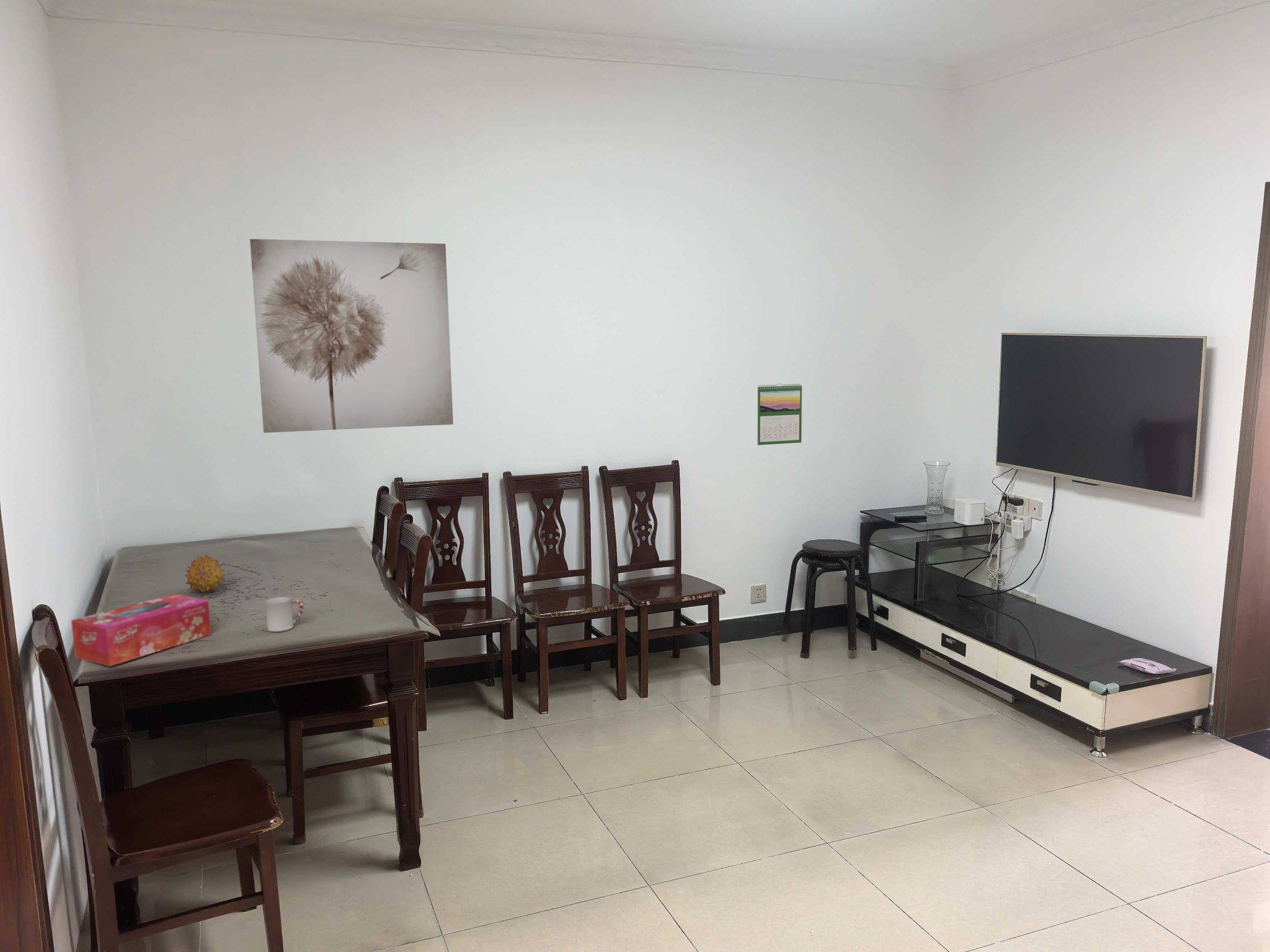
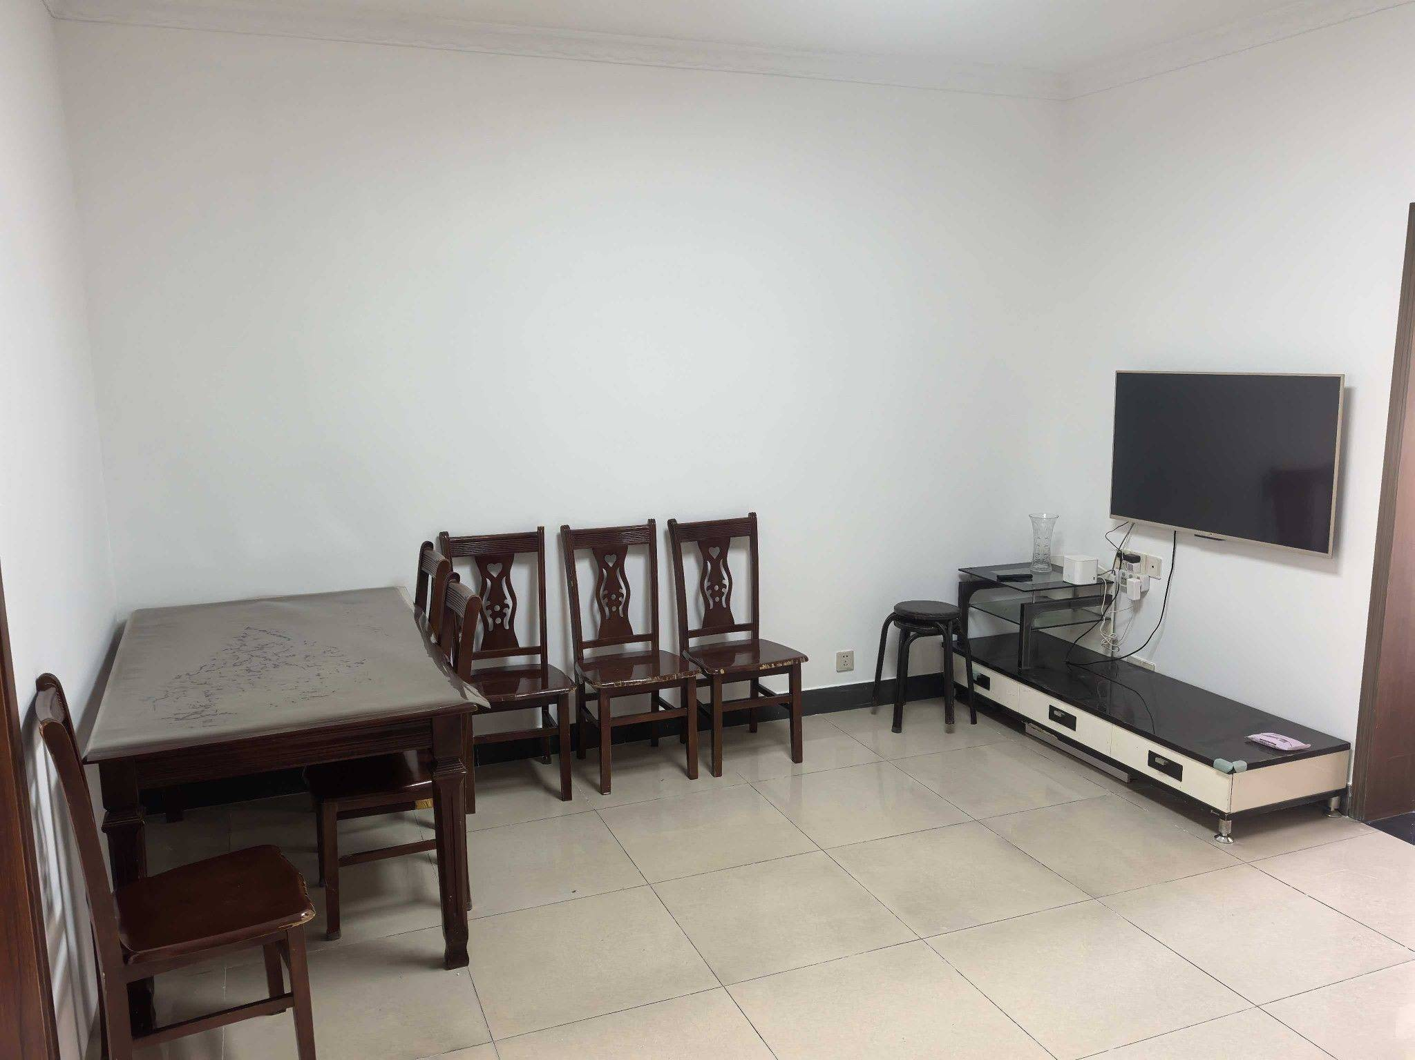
- tissue box (143, 628)
- fruit (205, 573)
- cup (285, 613)
- calendar (779, 413)
- wall art (356, 336)
